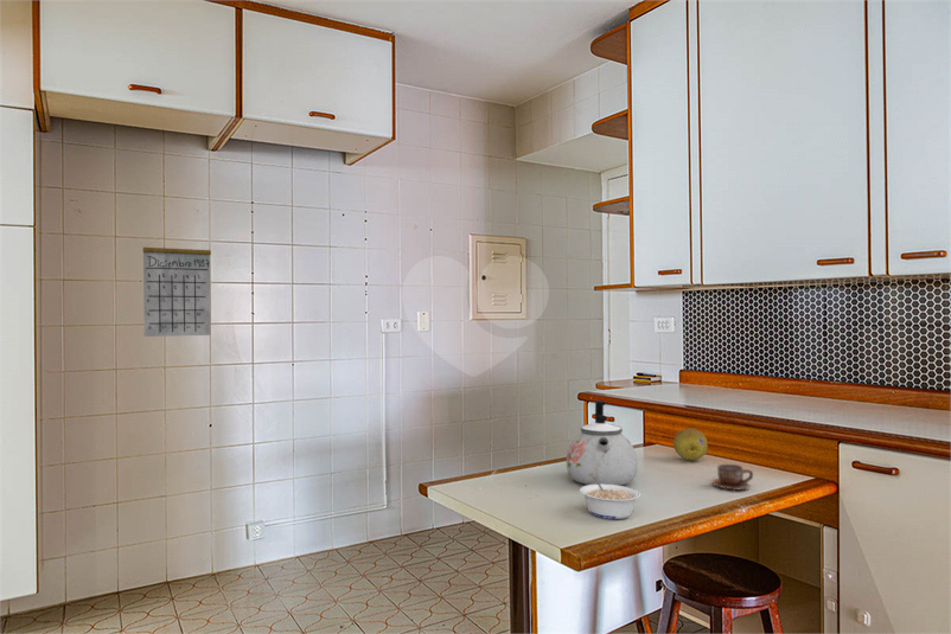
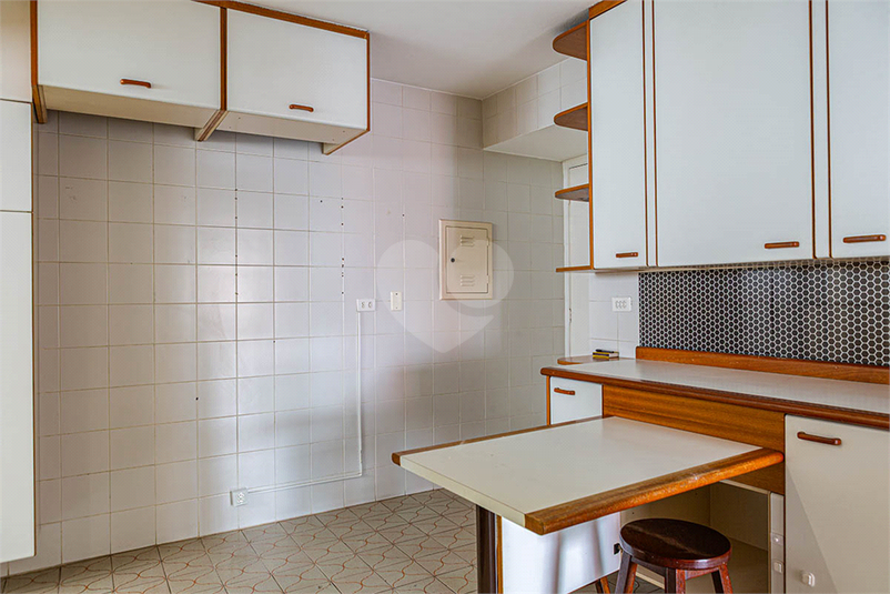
- legume (607, 499)
- cup (732, 476)
- calendar (178, 281)
- kettle (601, 441)
- fruit (690, 444)
